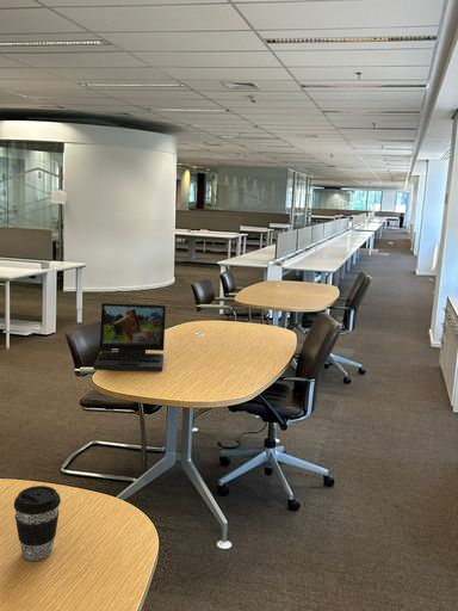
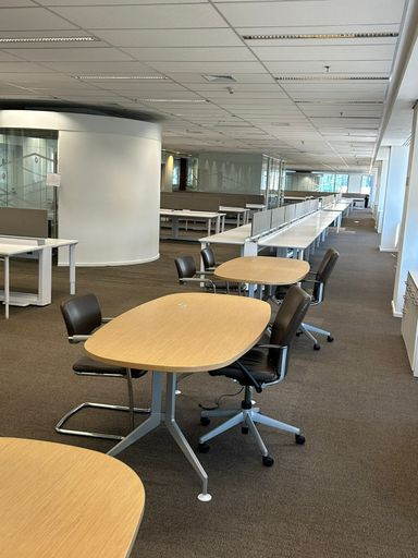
- coffee cup (37, 523)
- laptop (131, 335)
